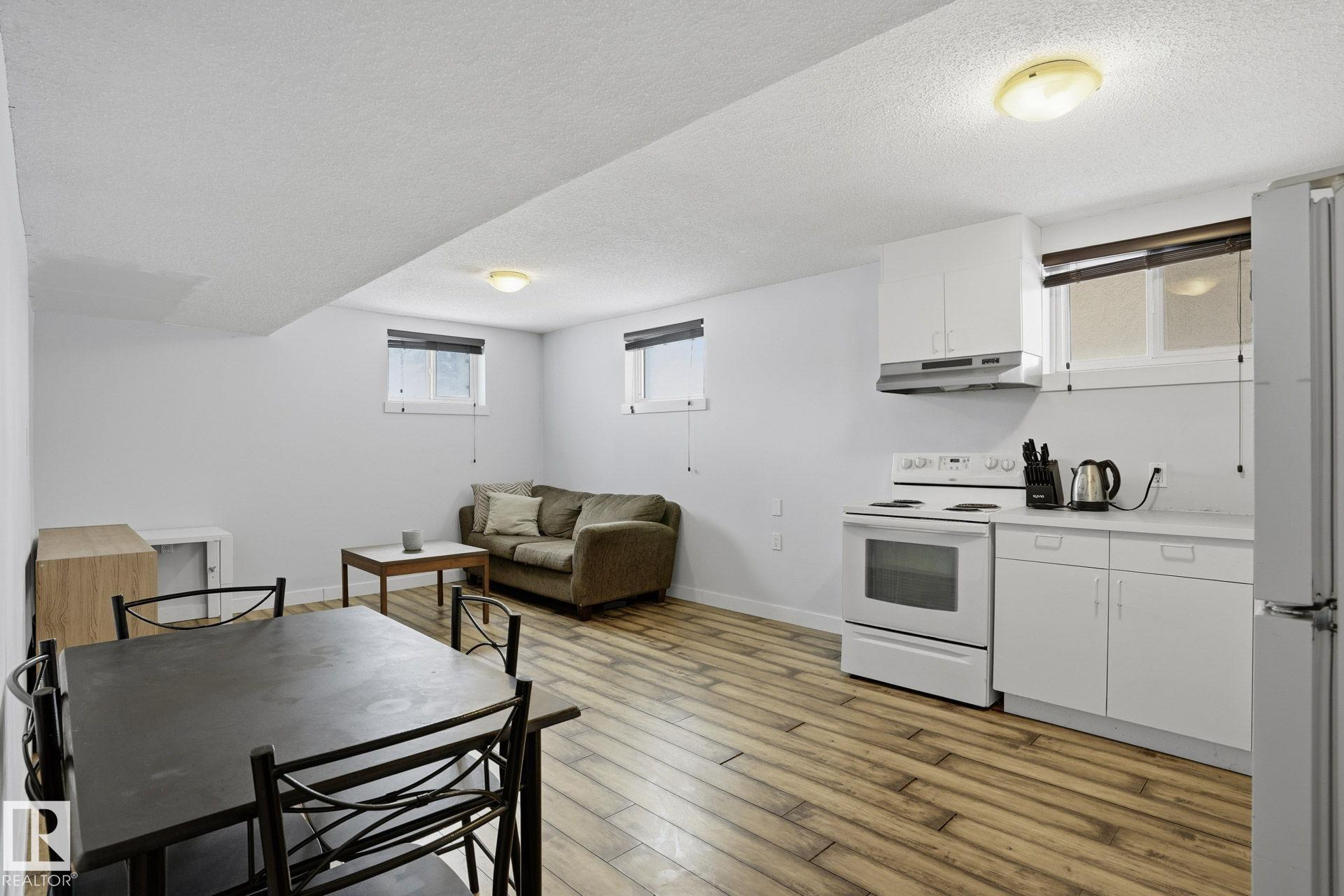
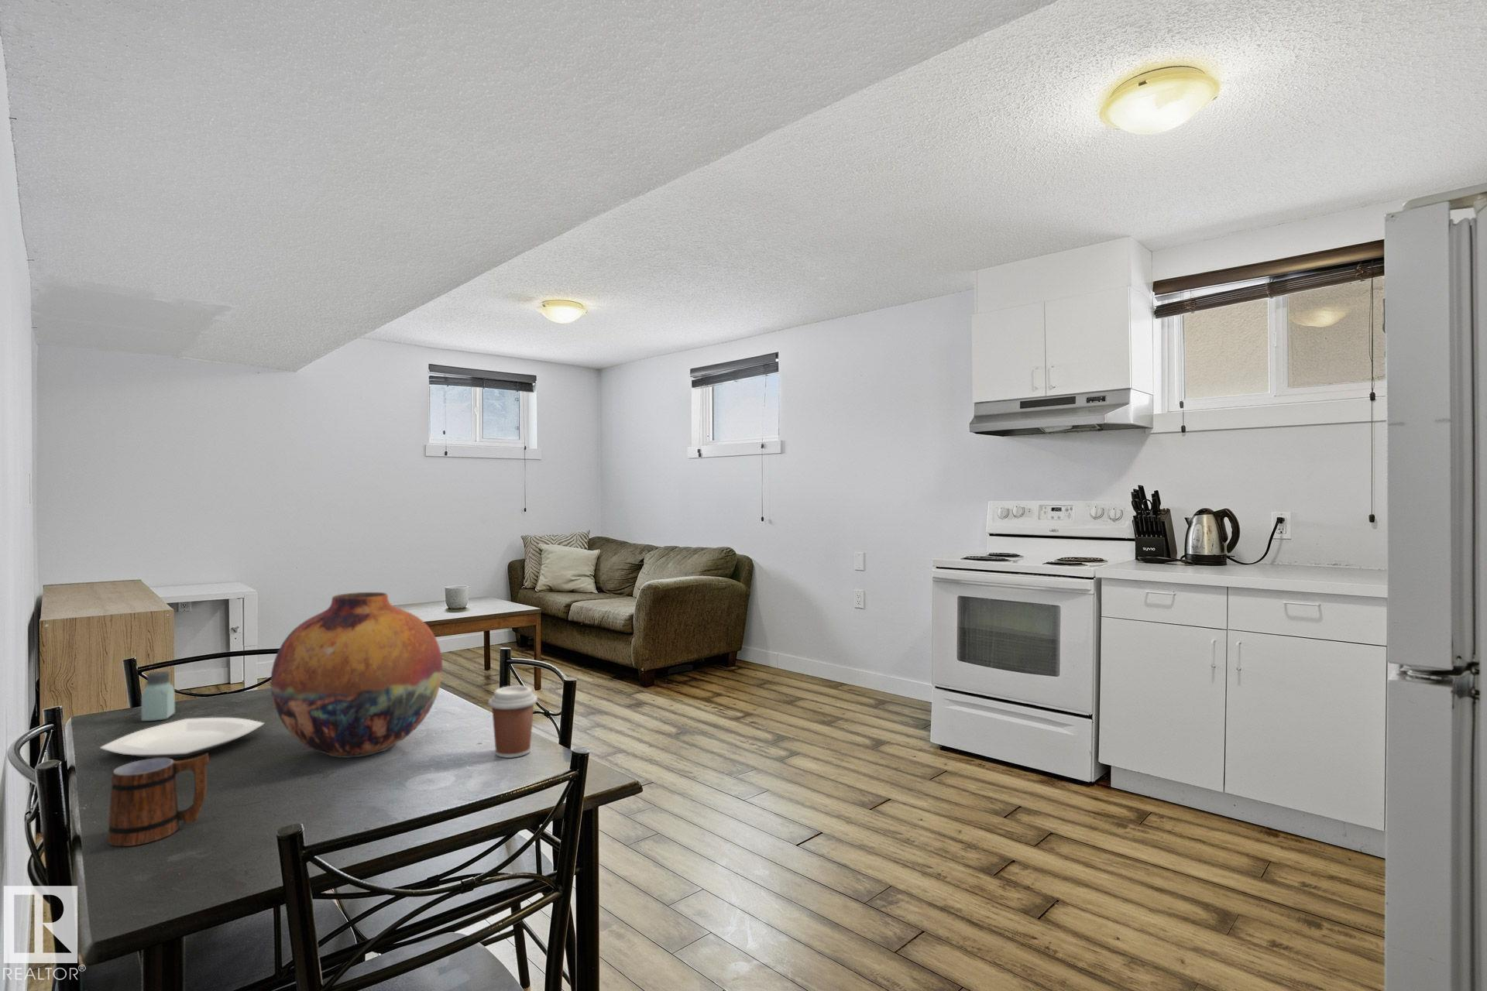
+ saltshaker (158, 696)
+ vase (361, 671)
+ coffee cup (512, 721)
+ mug (159, 795)
+ plate (186, 739)
